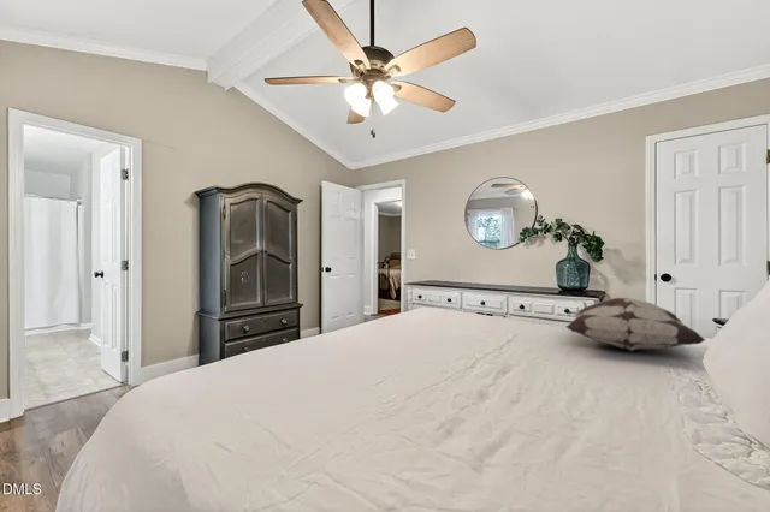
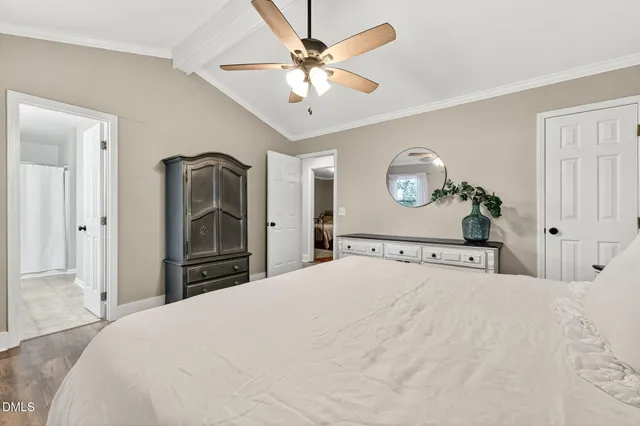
- decorative pillow (623, 322)
